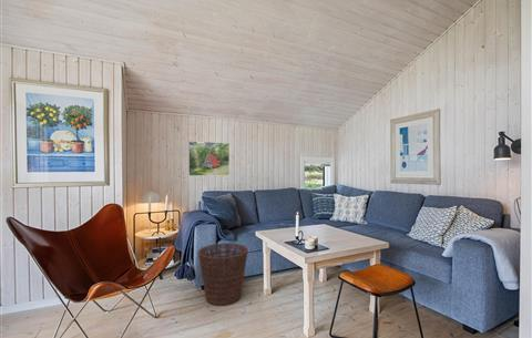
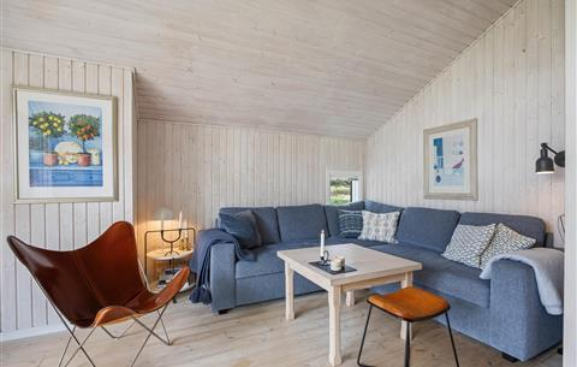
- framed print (208, 158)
- basket (223, 273)
